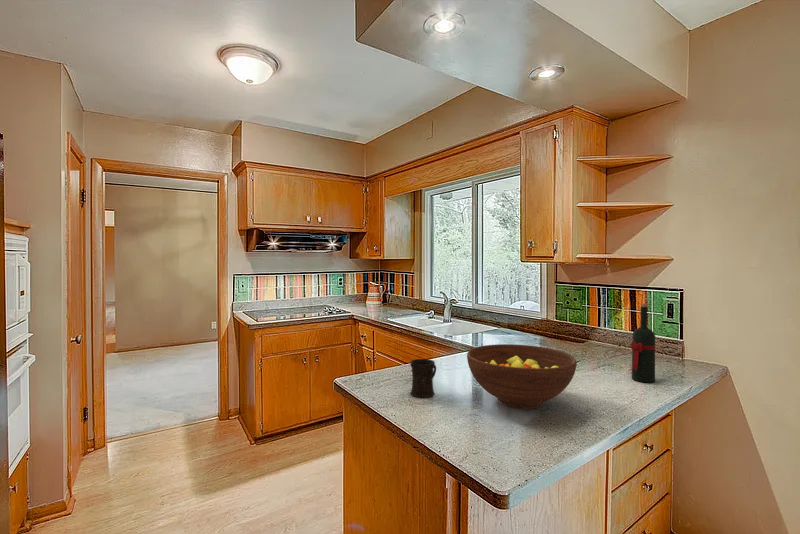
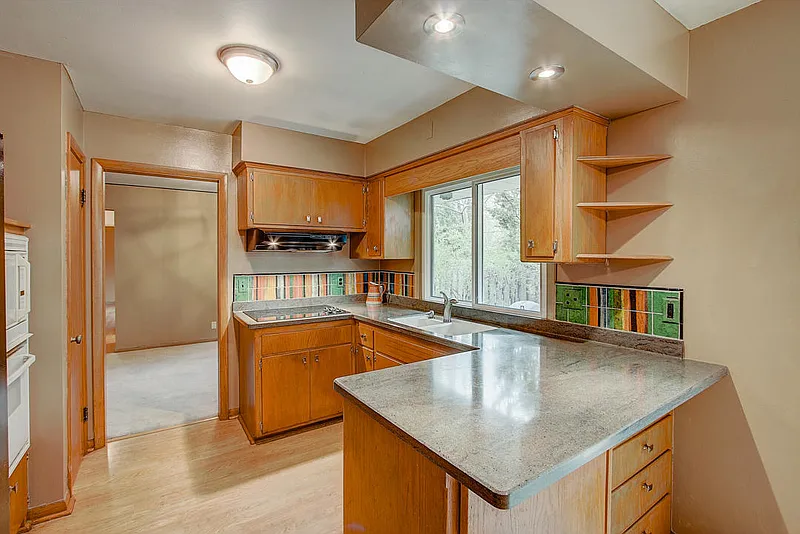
- mug (423, 377)
- fruit bowl (519, 379)
- wine bottle (641, 342)
